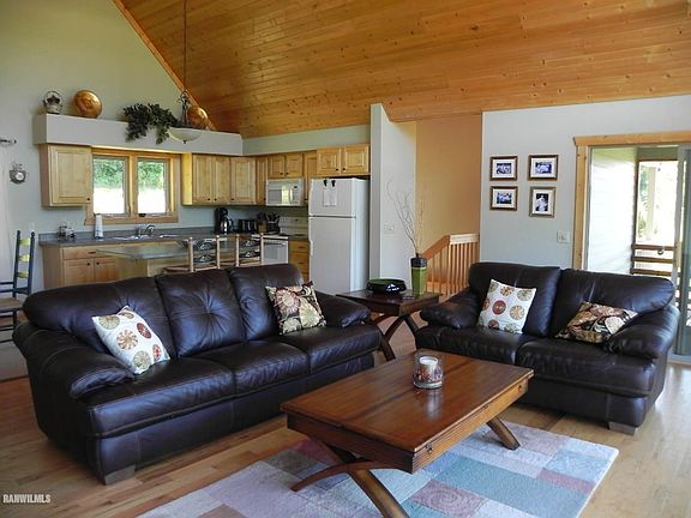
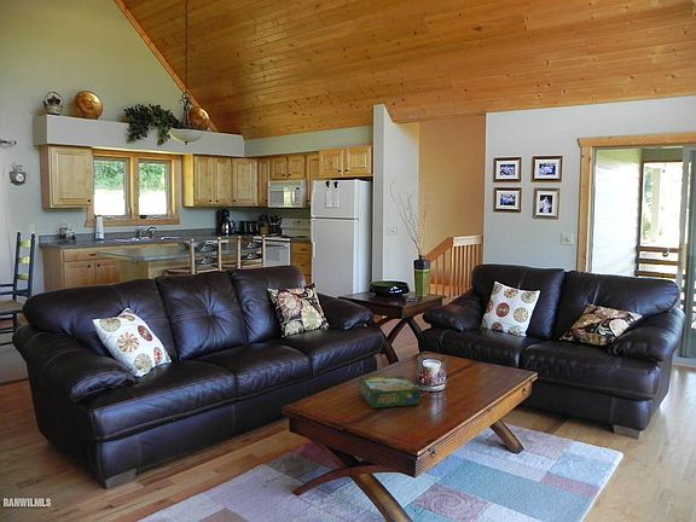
+ board game (388, 390)
